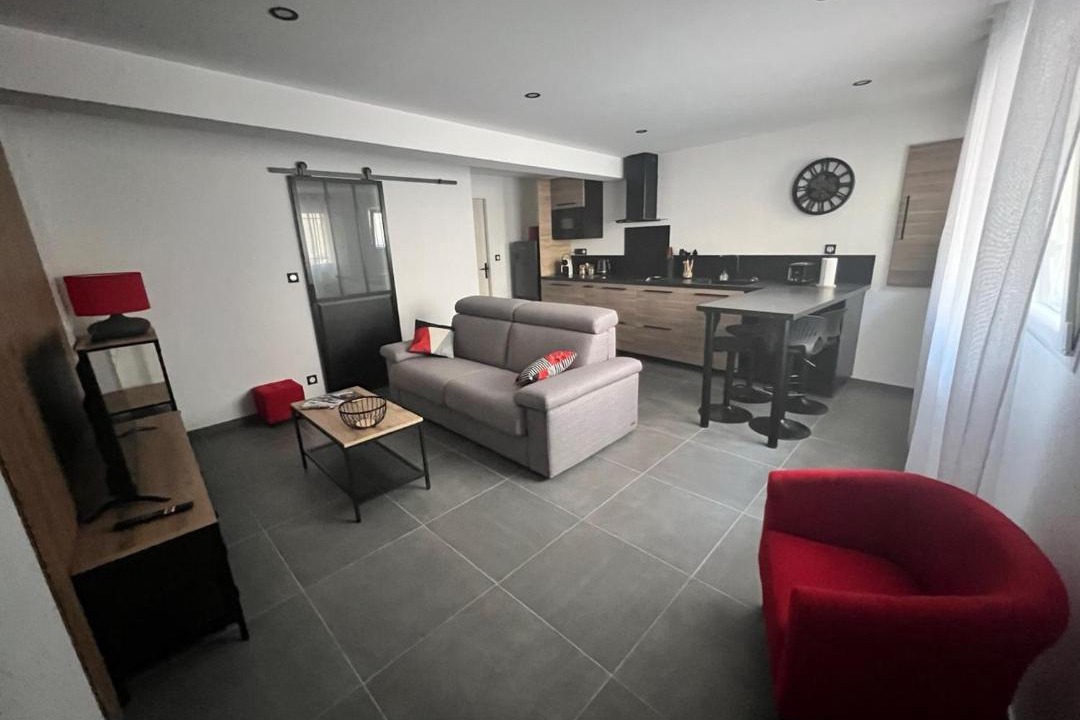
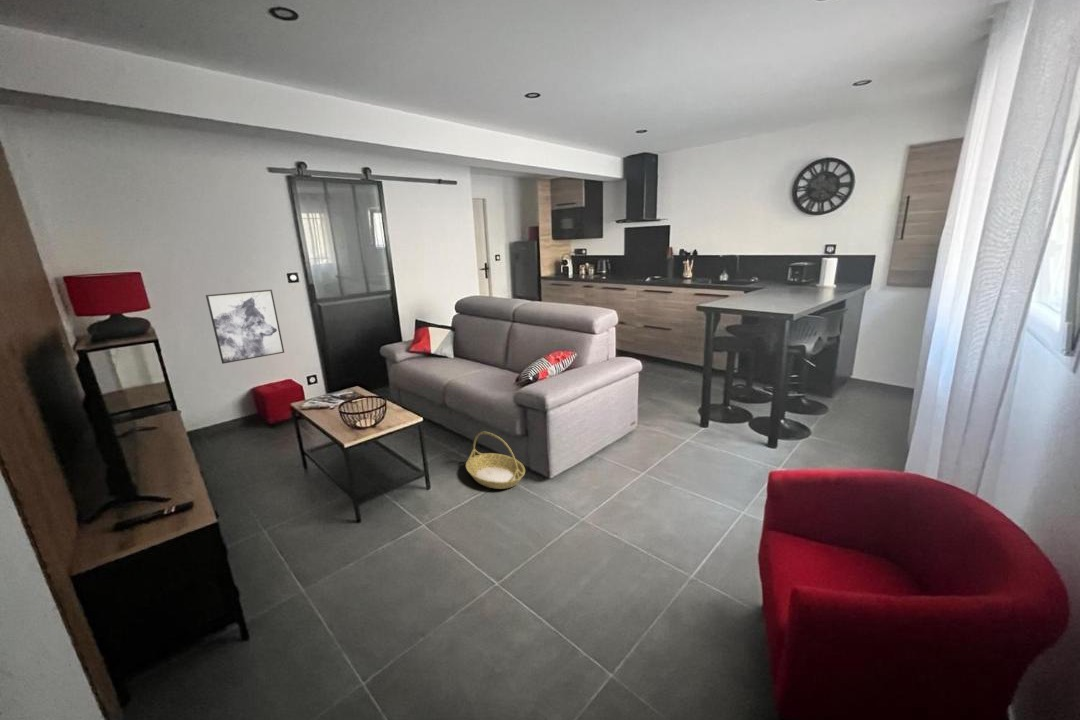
+ wall art (247, 325)
+ basket (494, 455)
